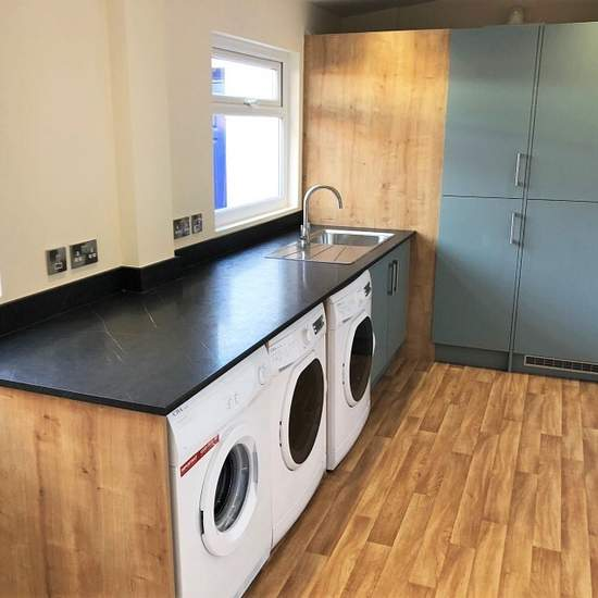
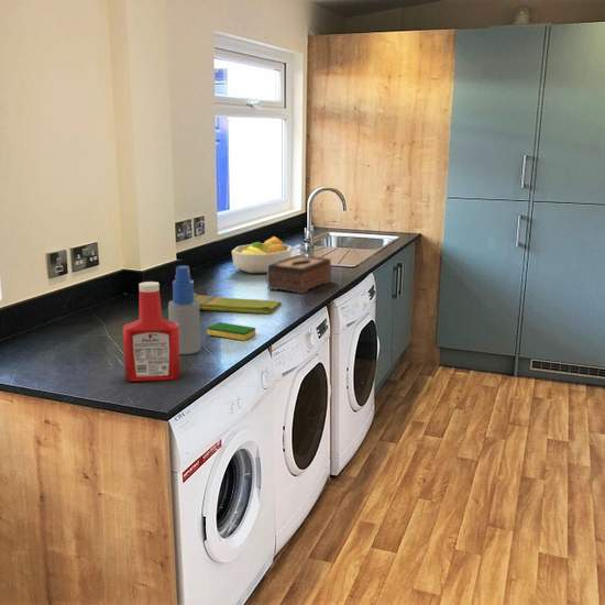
+ dish sponge (231, 331)
+ spray bottle (184, 308)
+ fruit bowl (262, 253)
+ soap bottle (151, 330)
+ tissue box (299, 273)
+ dish towel (229, 301)
